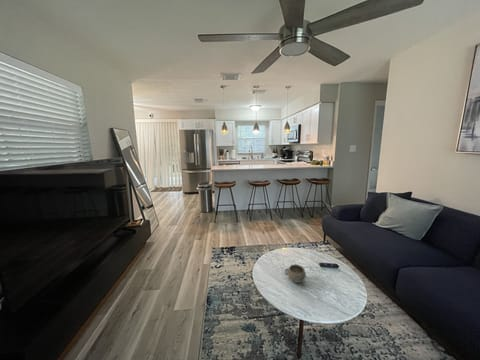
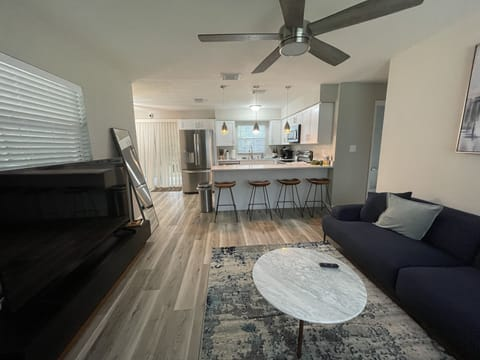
- decorative bowl (295, 273)
